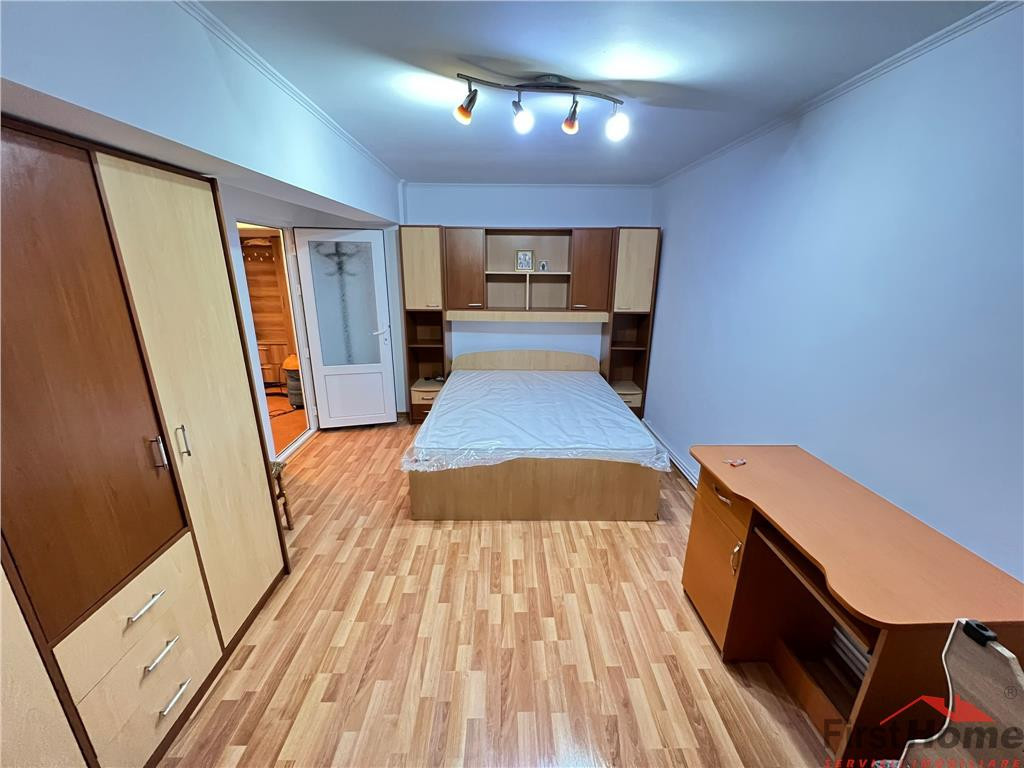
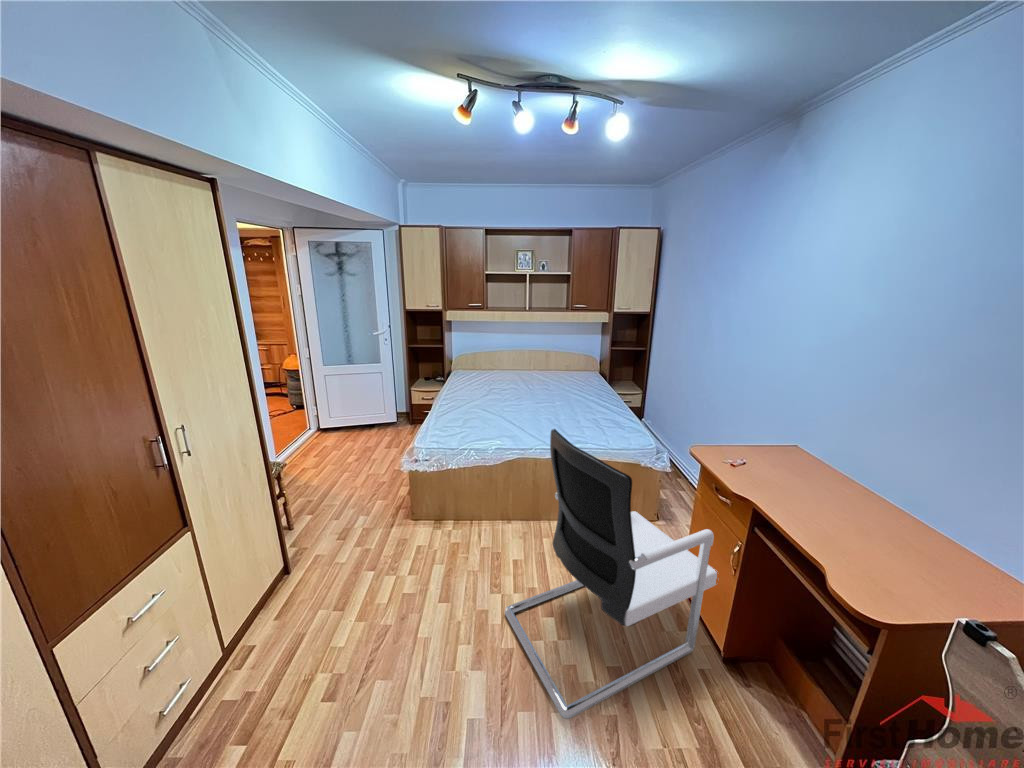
+ office chair (610, 538)
